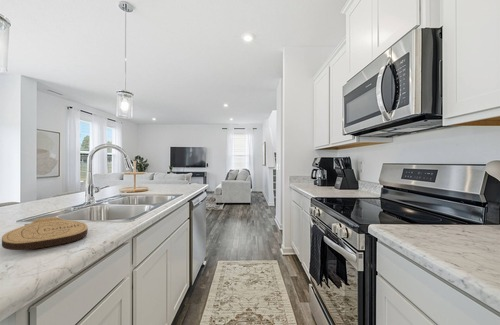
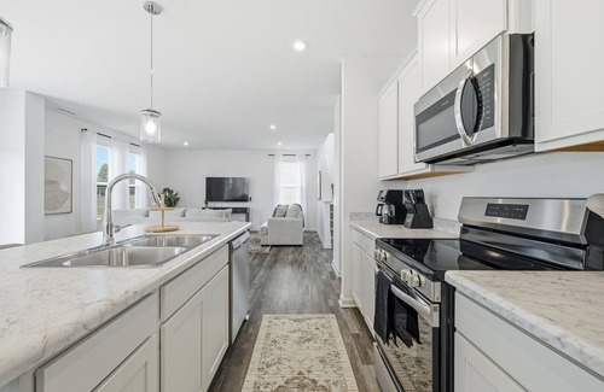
- key chain (47, 227)
